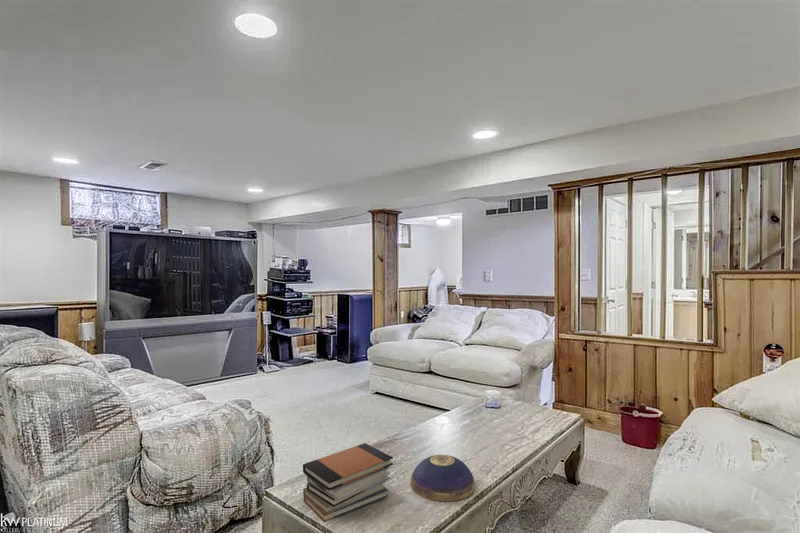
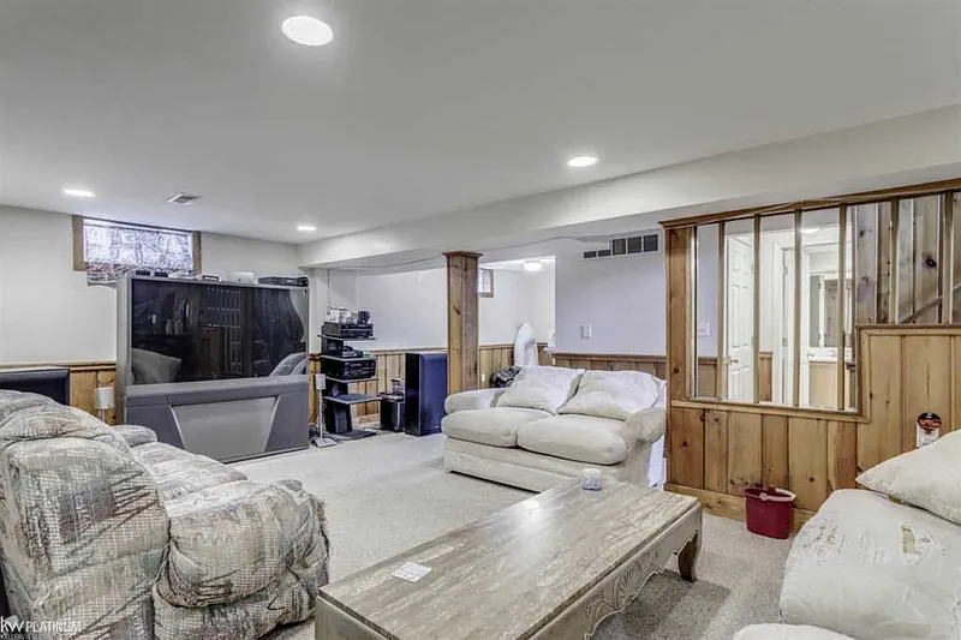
- decorative bowl (442, 471)
- book stack (348, 479)
